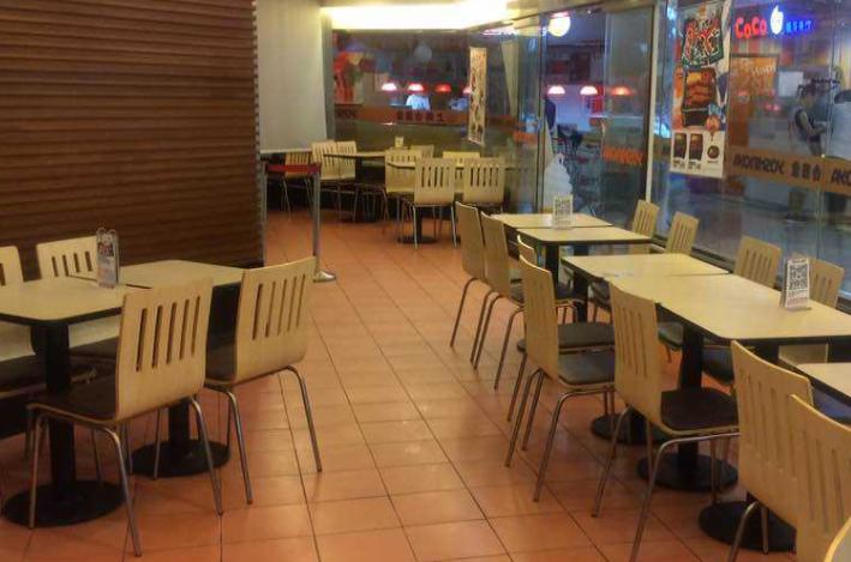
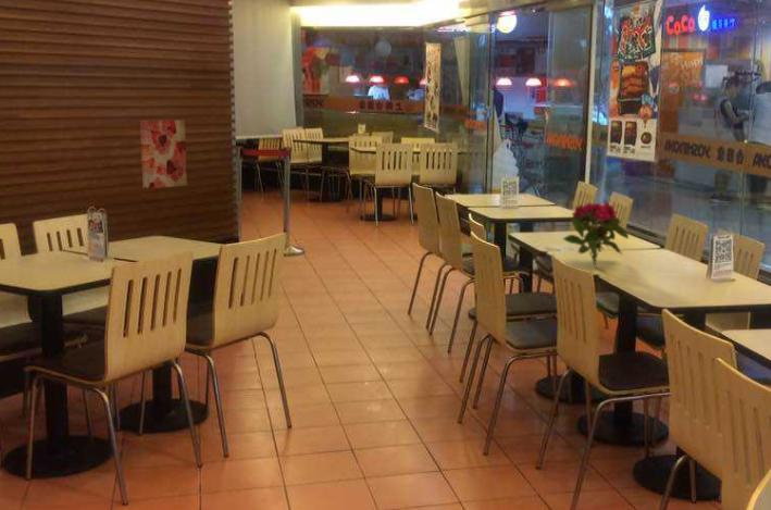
+ flower (593, 233)
+ wall art (164, 153)
